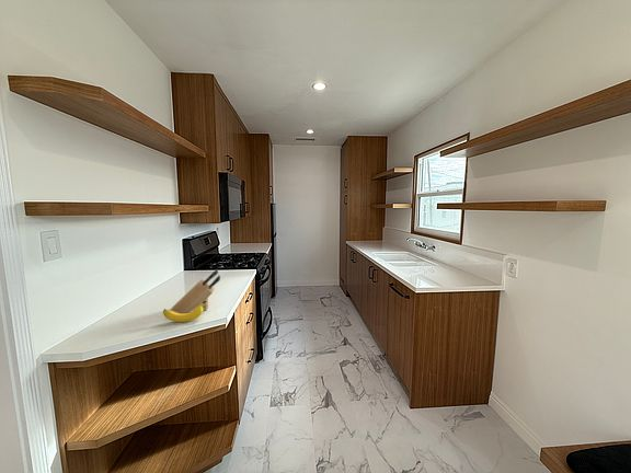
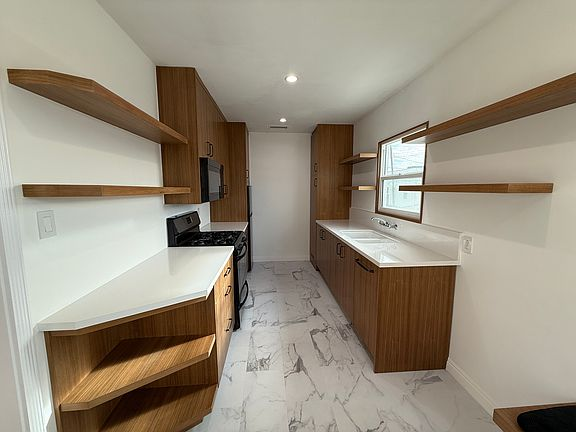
- banana (185, 313)
- knife block (195, 290)
